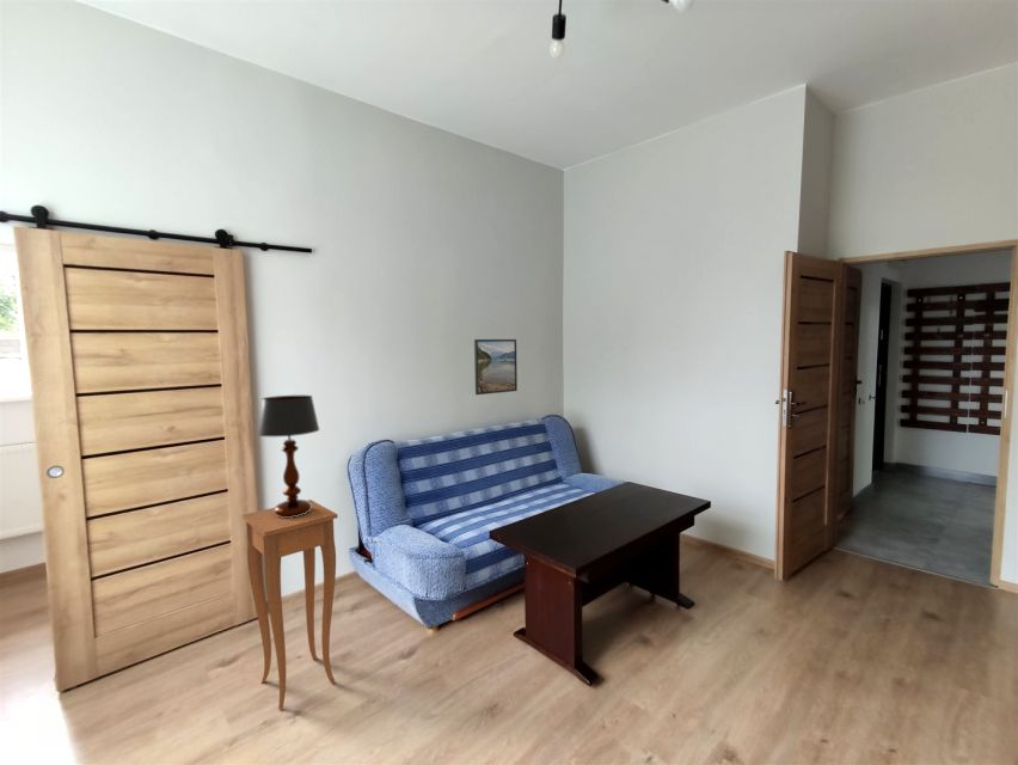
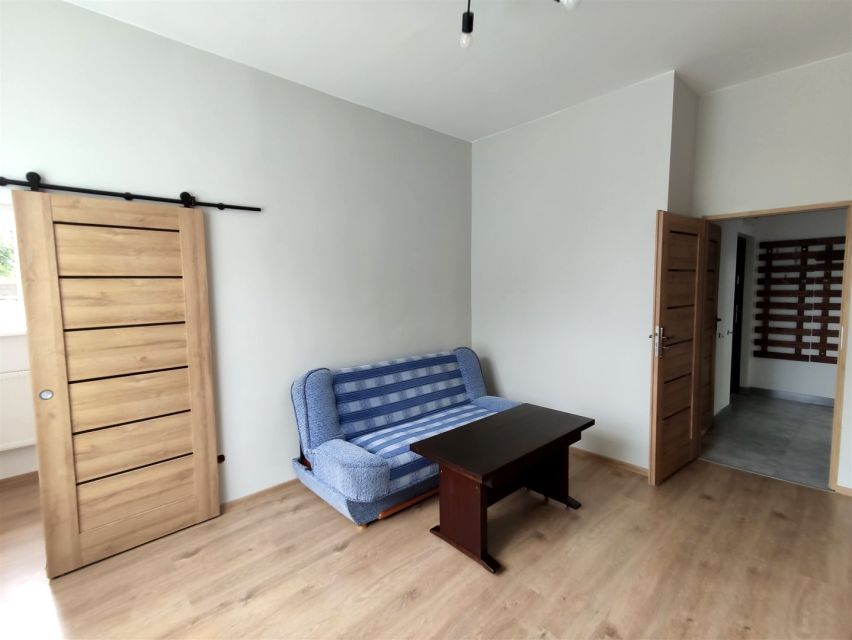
- table lamp (289, 454)
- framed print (496, 366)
- side table (306, 599)
